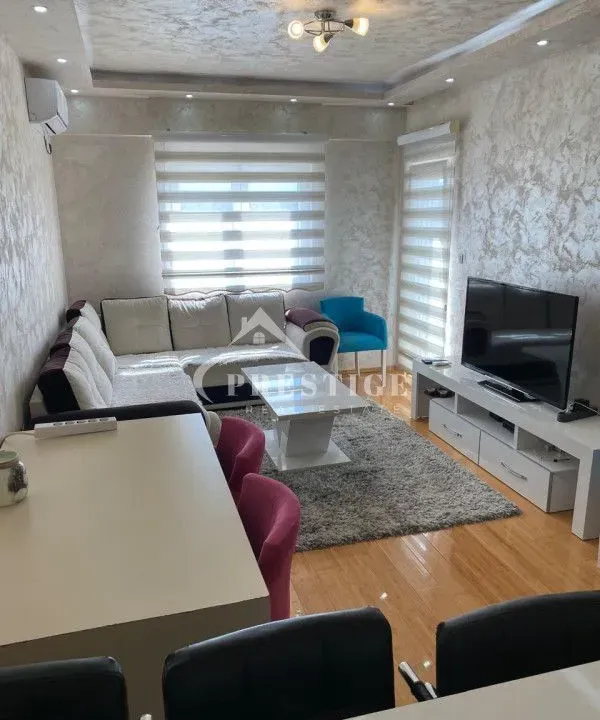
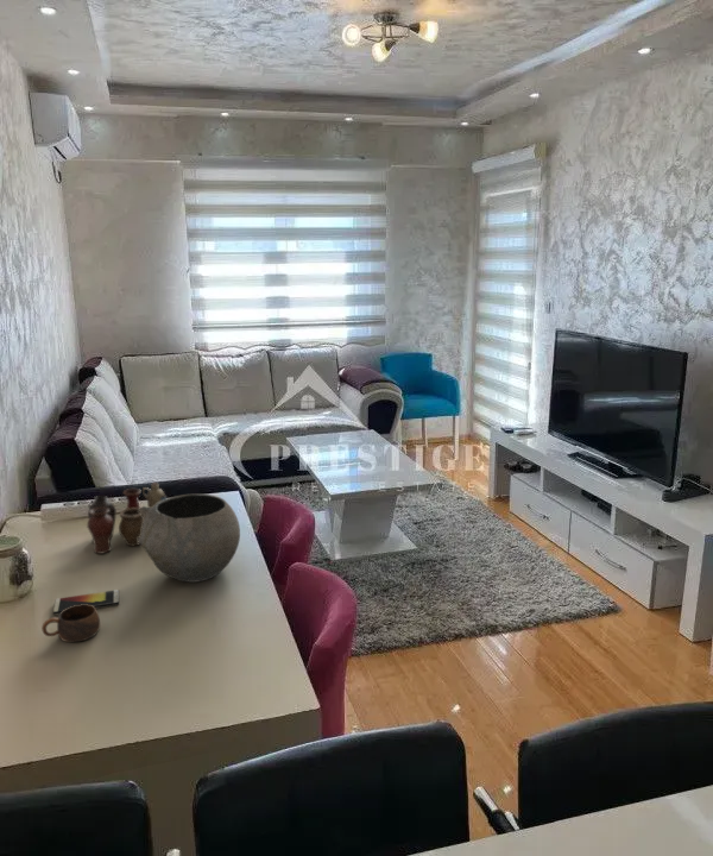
+ smartphone (87, 602)
+ cup (71, 623)
+ bowl (190, 539)
+ vase (130, 515)
